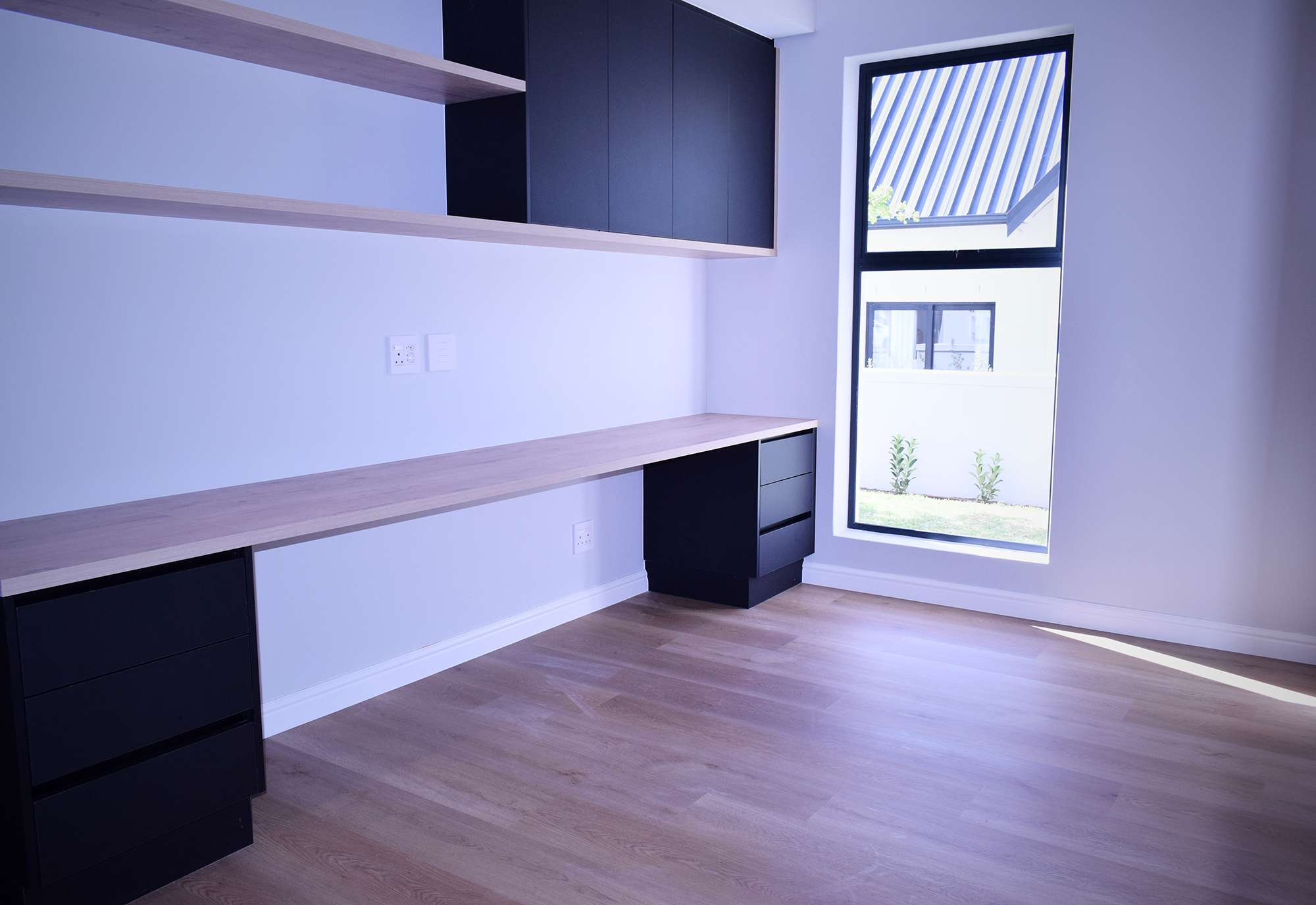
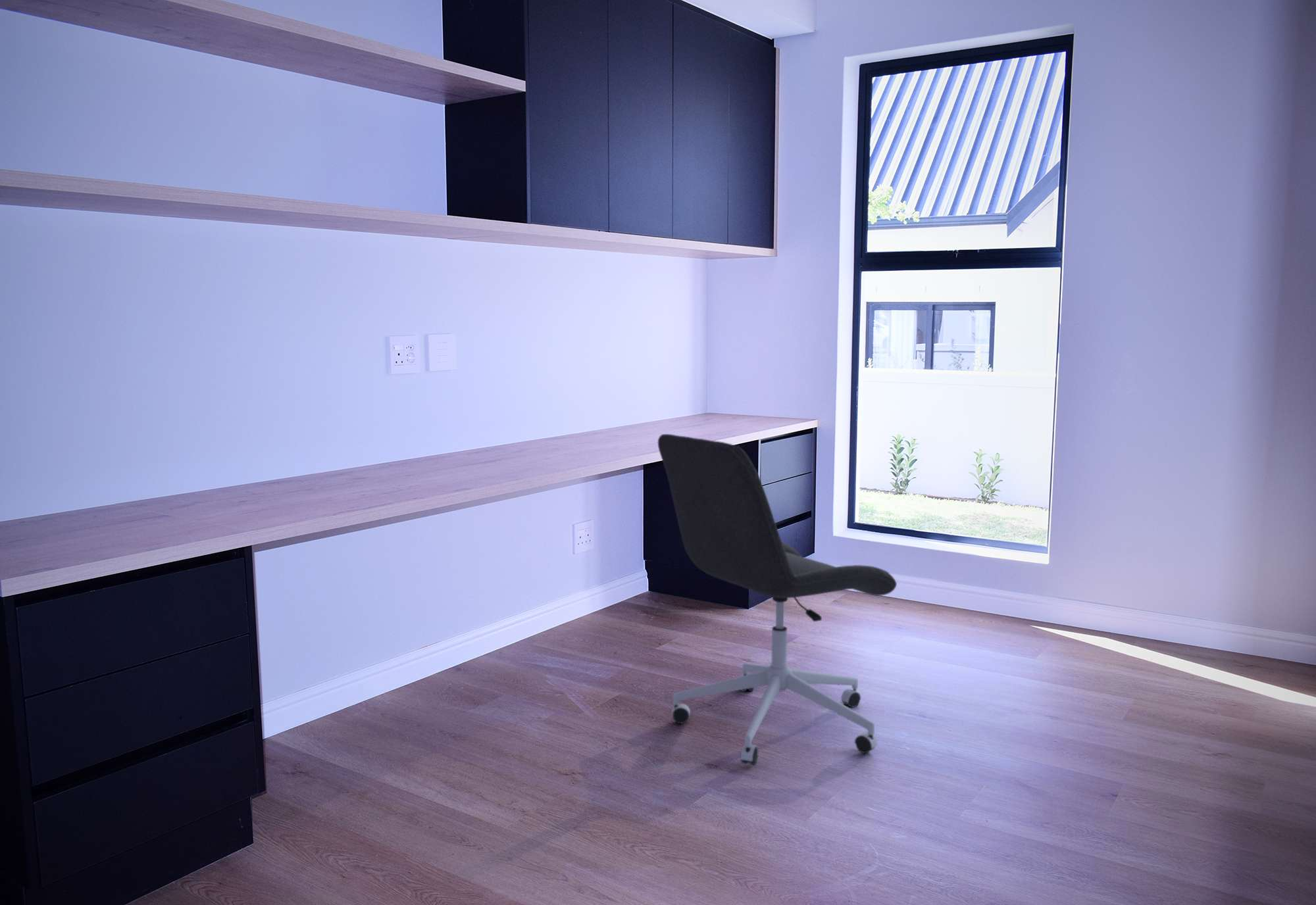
+ office chair (776, 581)
